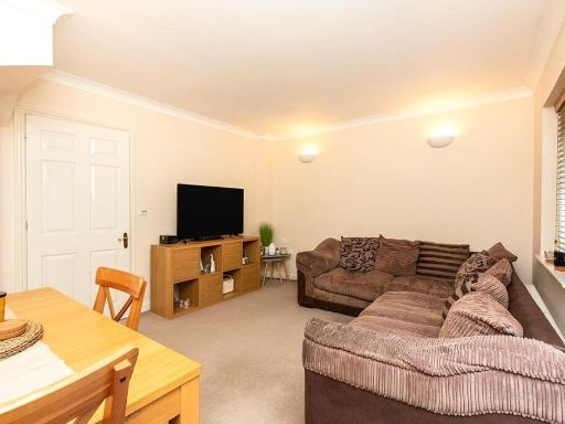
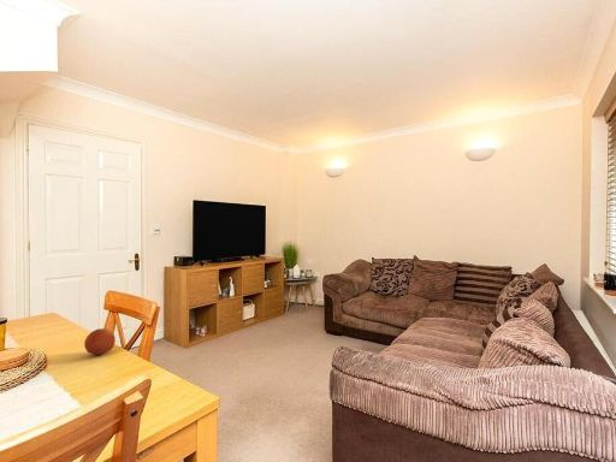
+ fruit (100, 340)
